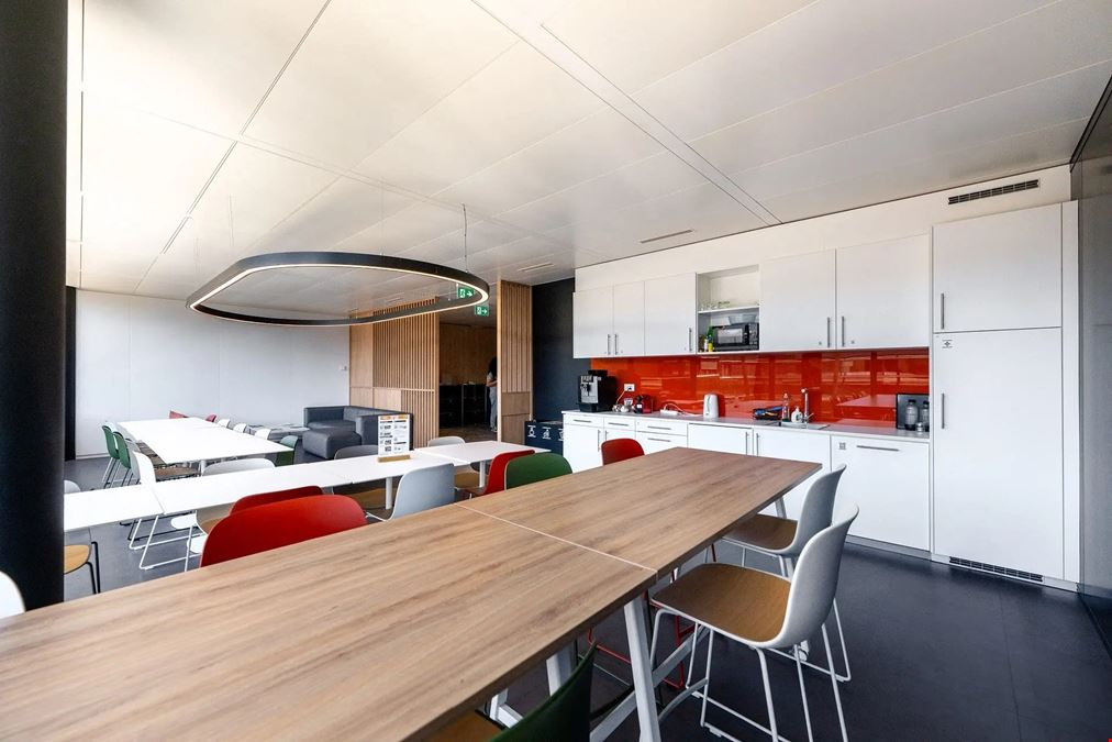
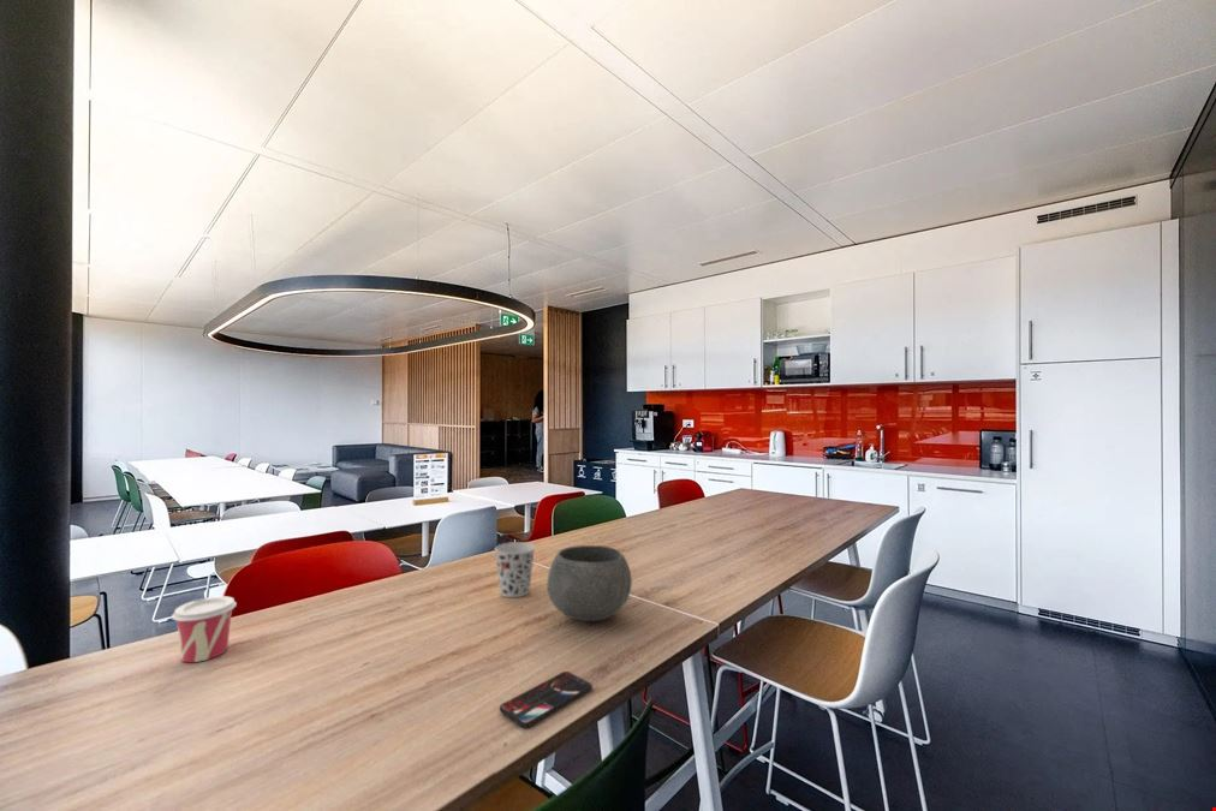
+ cup (514, 570)
+ cup (204, 628)
+ smartphone (547, 696)
+ bowl (589, 584)
